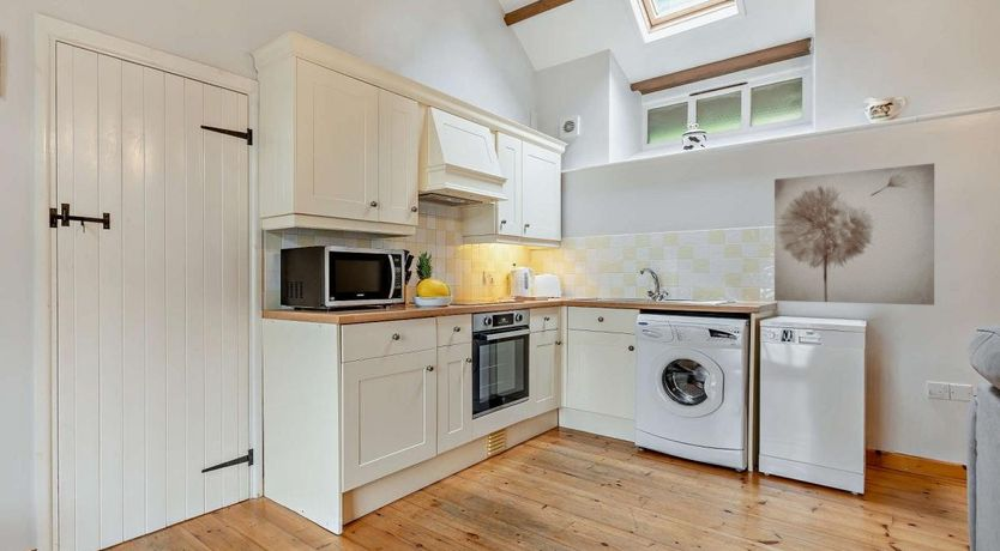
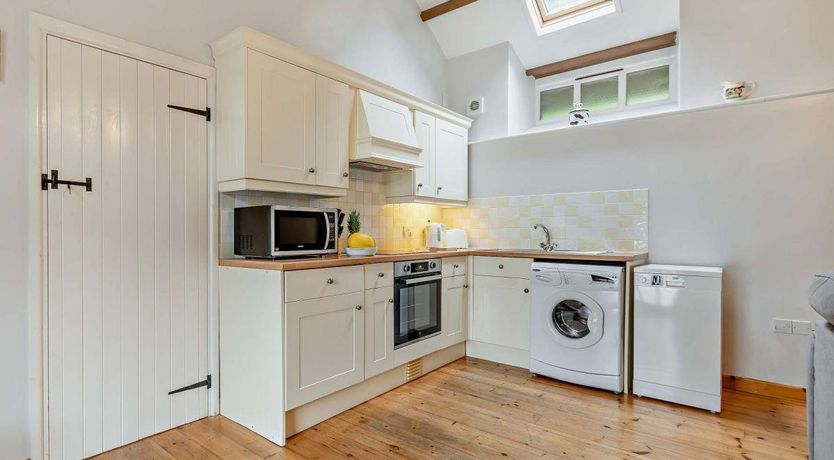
- wall art (848, 237)
